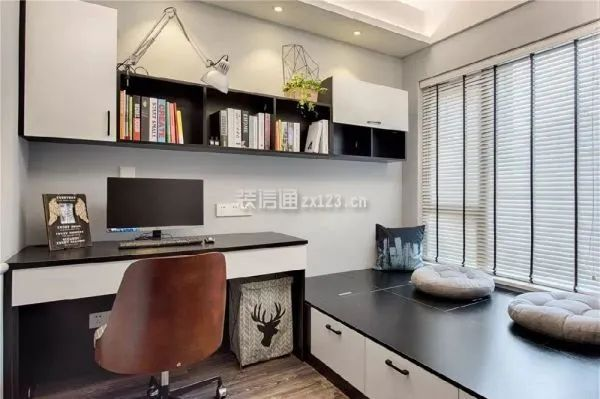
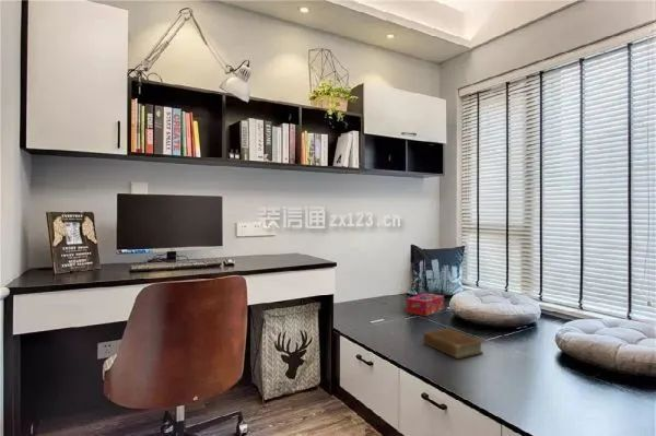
+ tissue box (425, 304)
+ book (452, 342)
